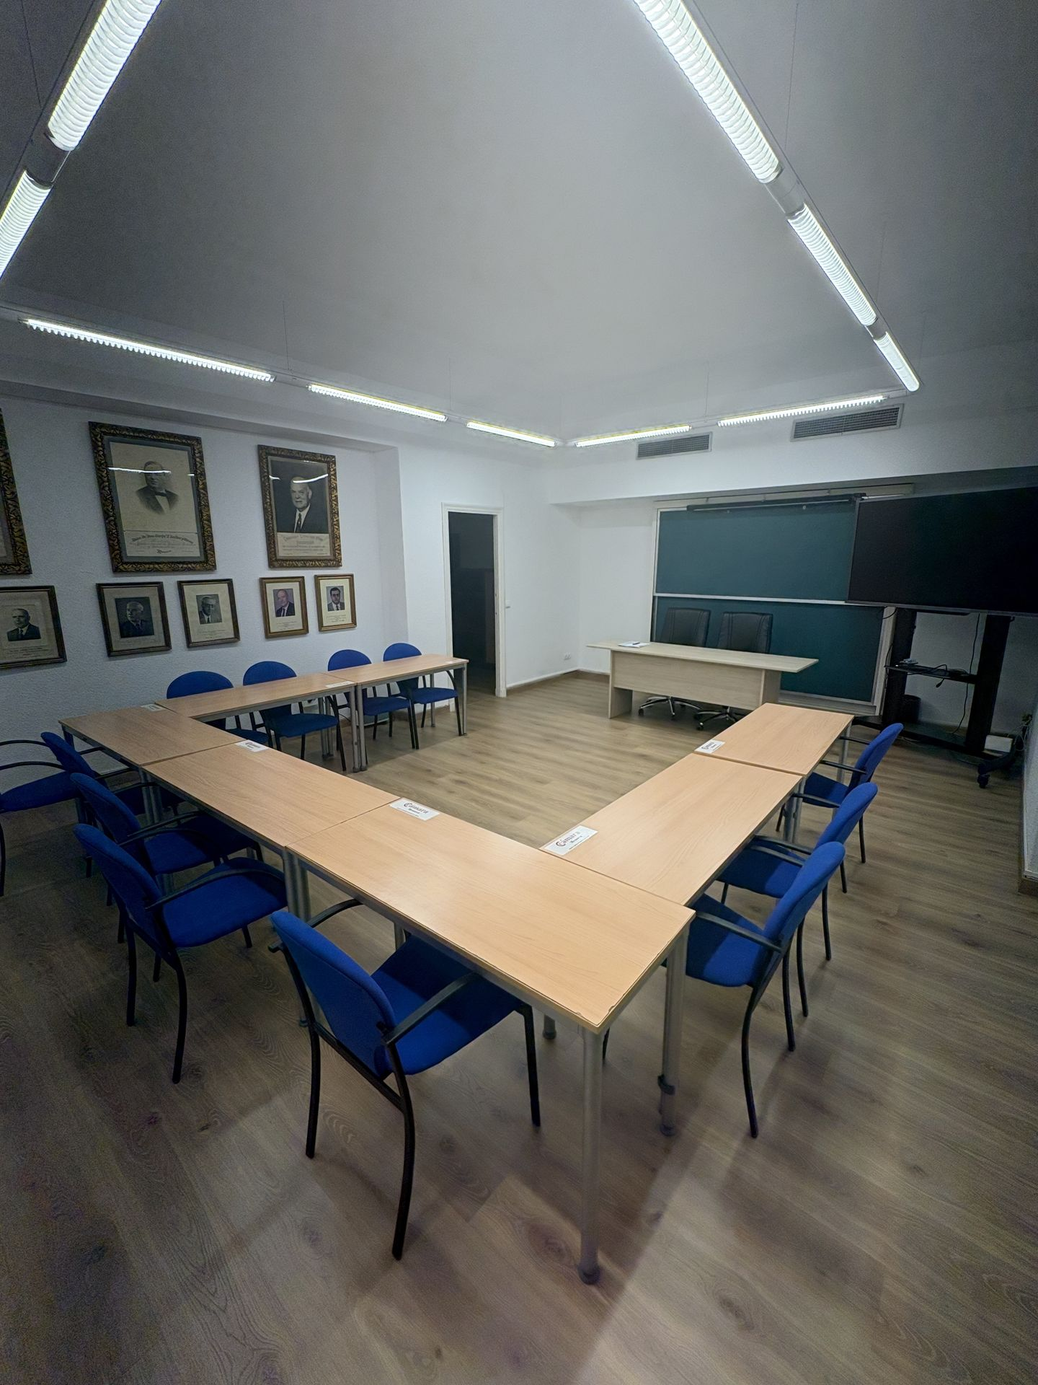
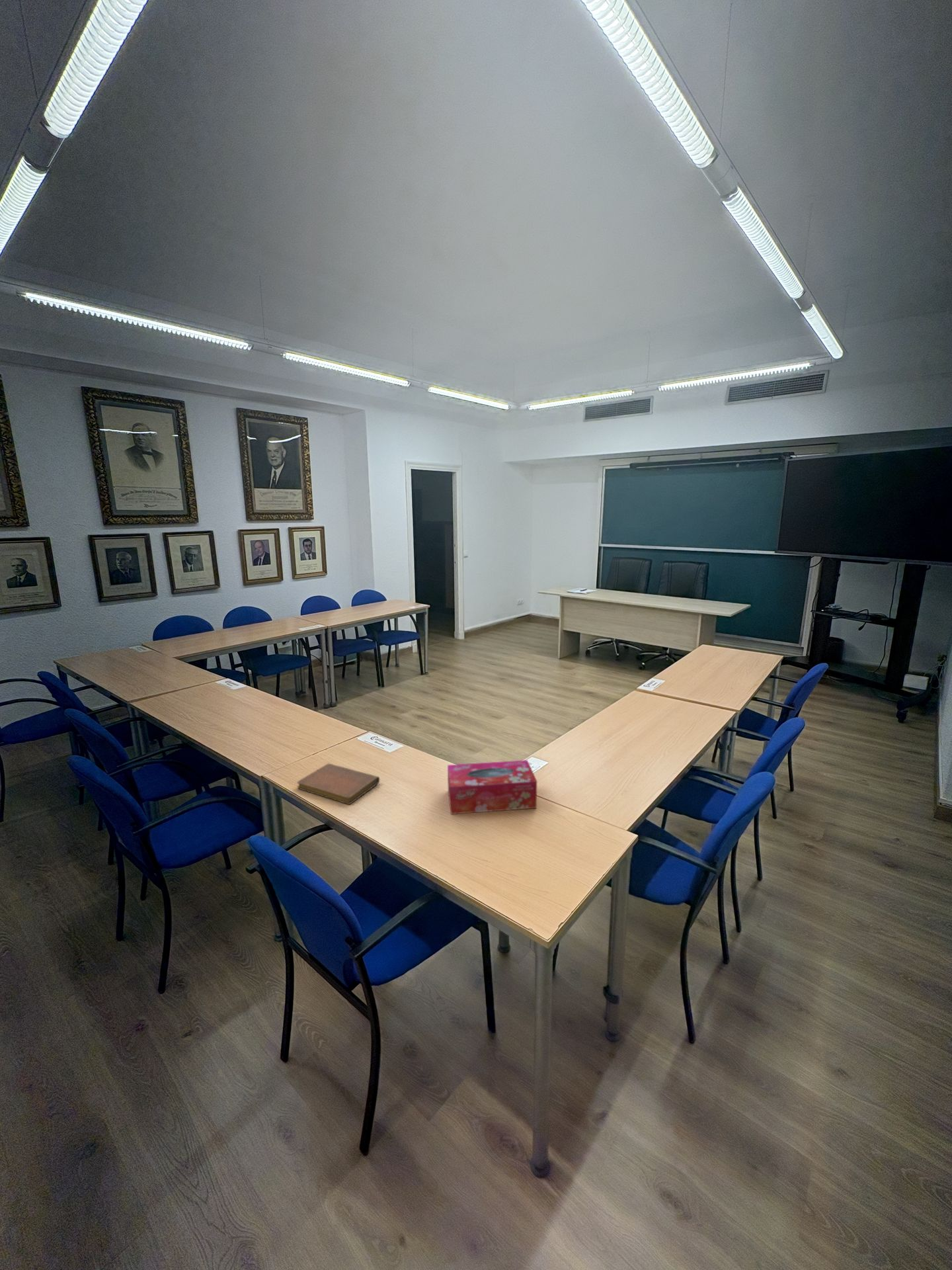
+ tissue box (491, 786)
+ notebook (338, 782)
